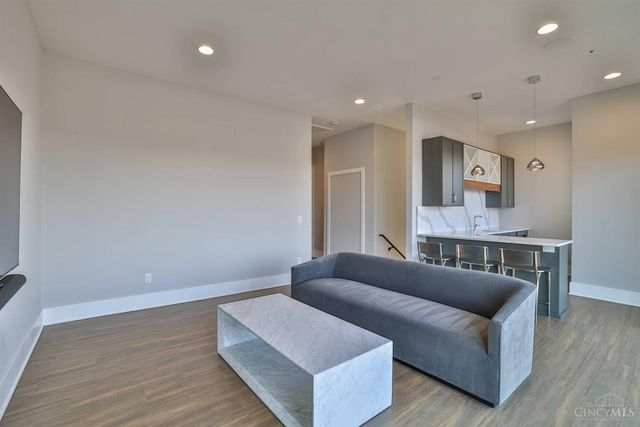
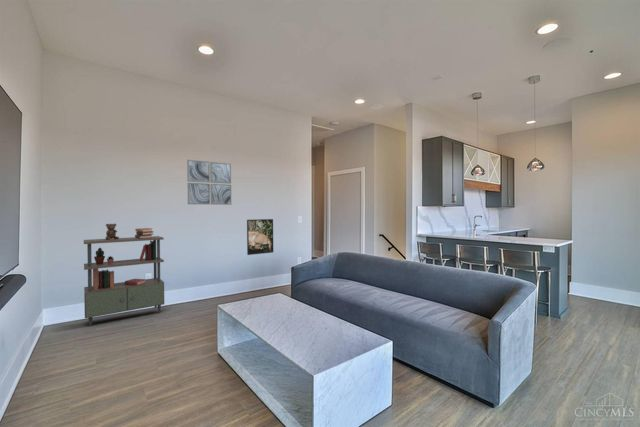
+ shelving unit (125, 265)
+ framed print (260, 236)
+ wall art (210, 182)
